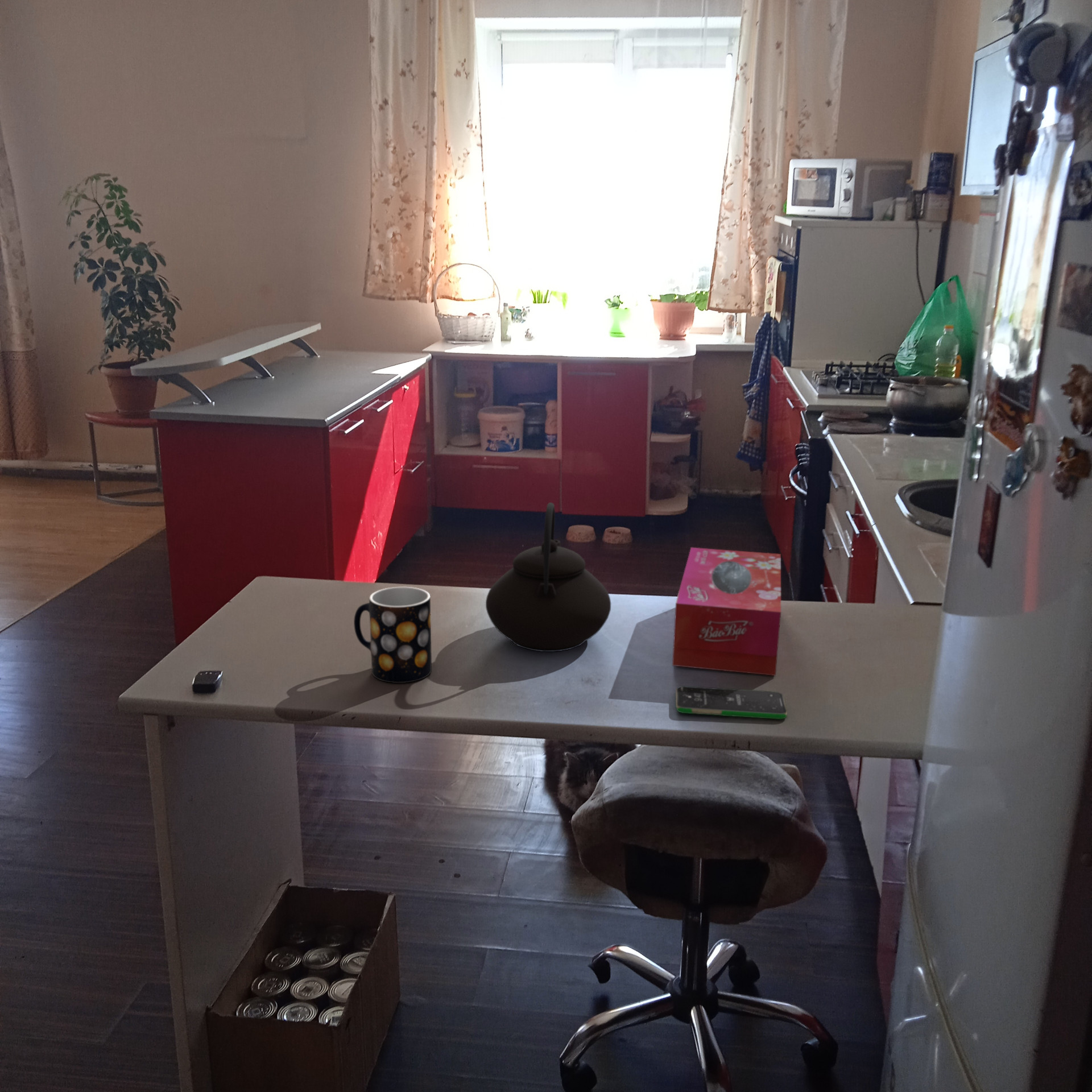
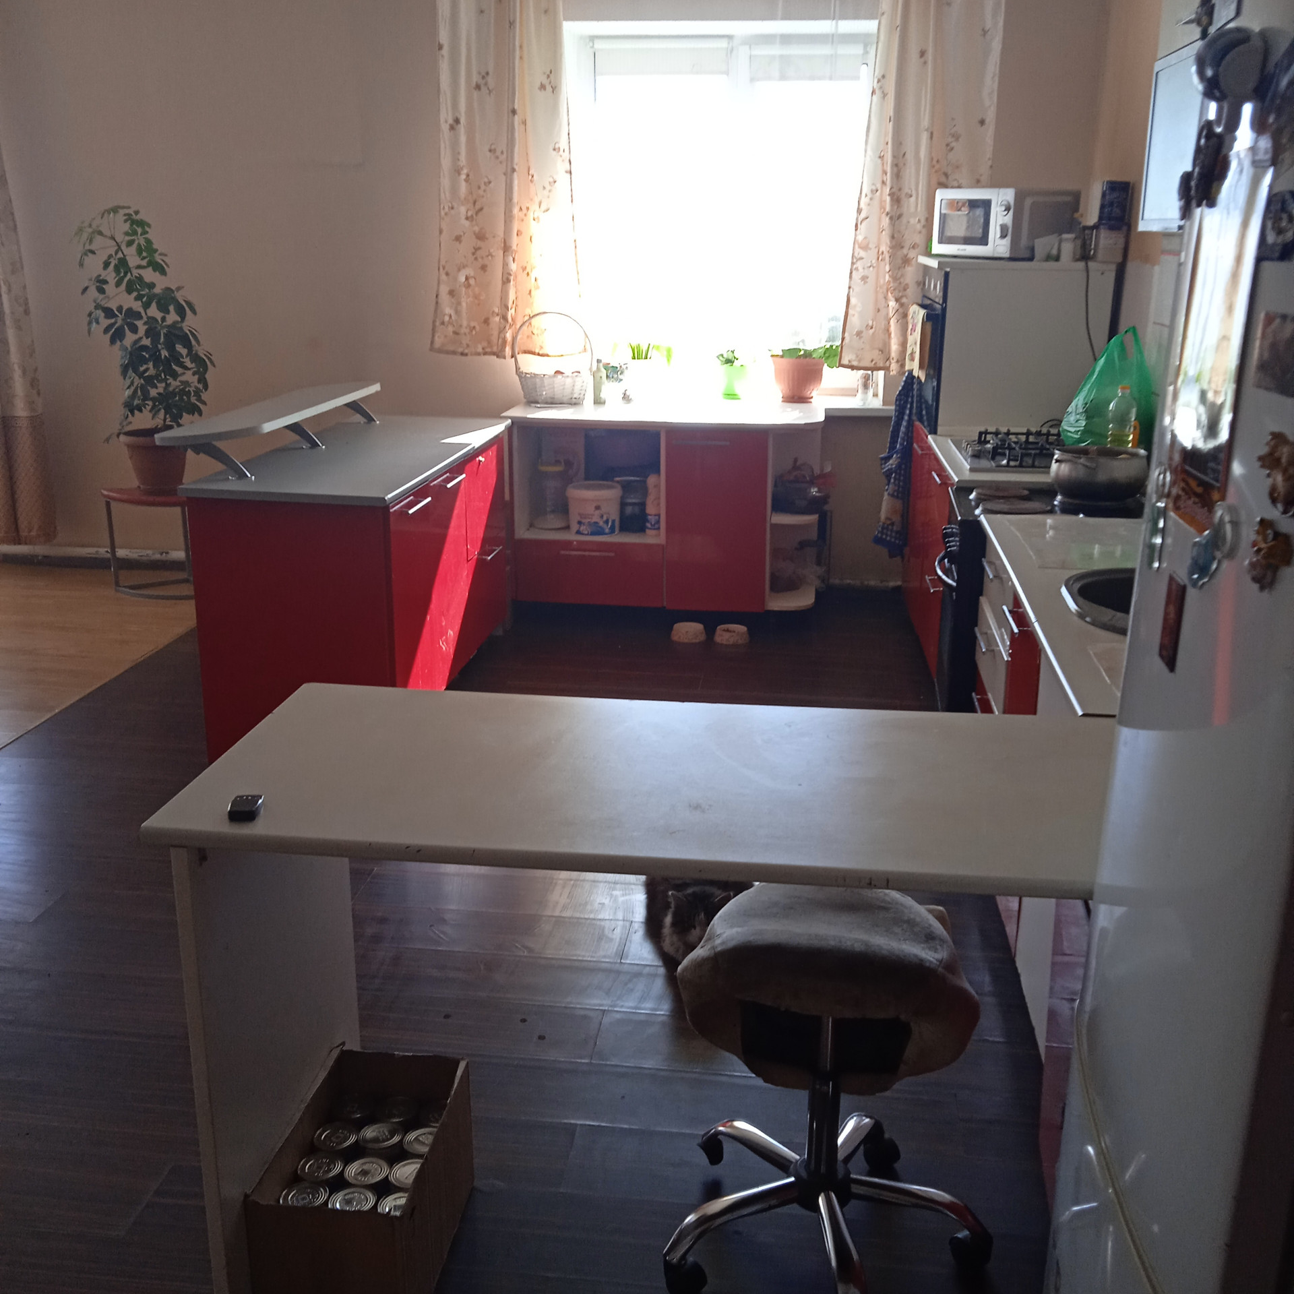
- smartphone (730, 702)
- mug (390, 634)
- teapot (549, 567)
- tissue box (730, 606)
